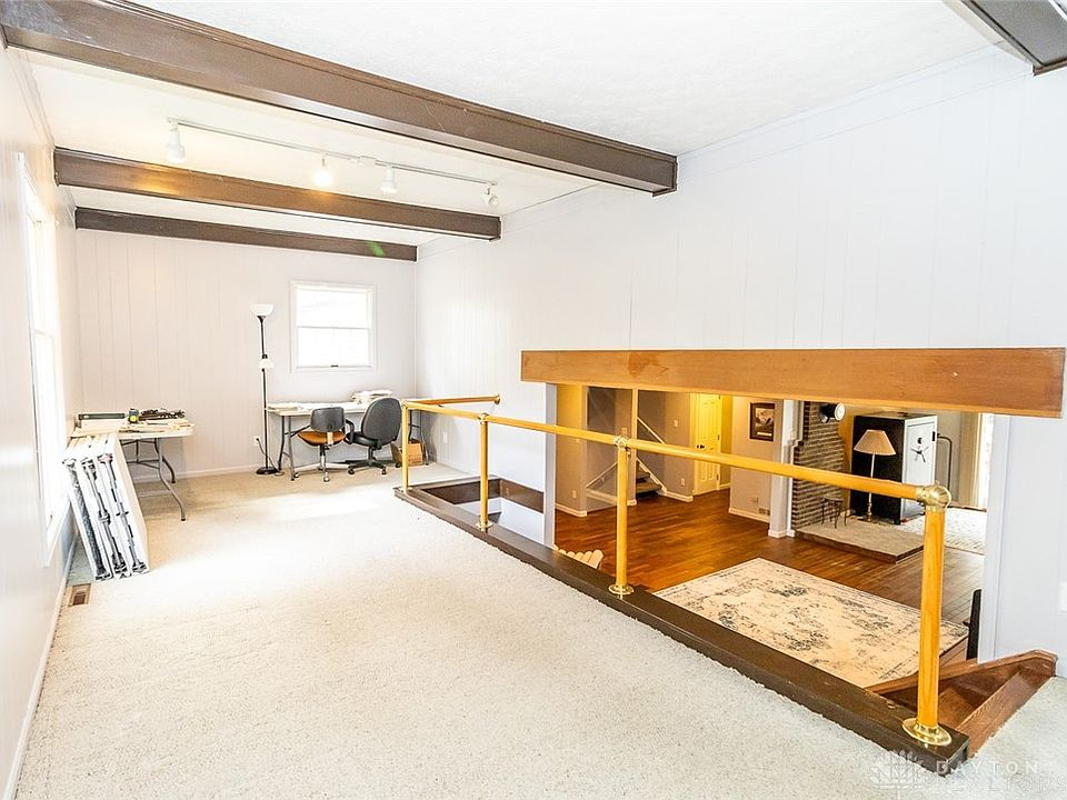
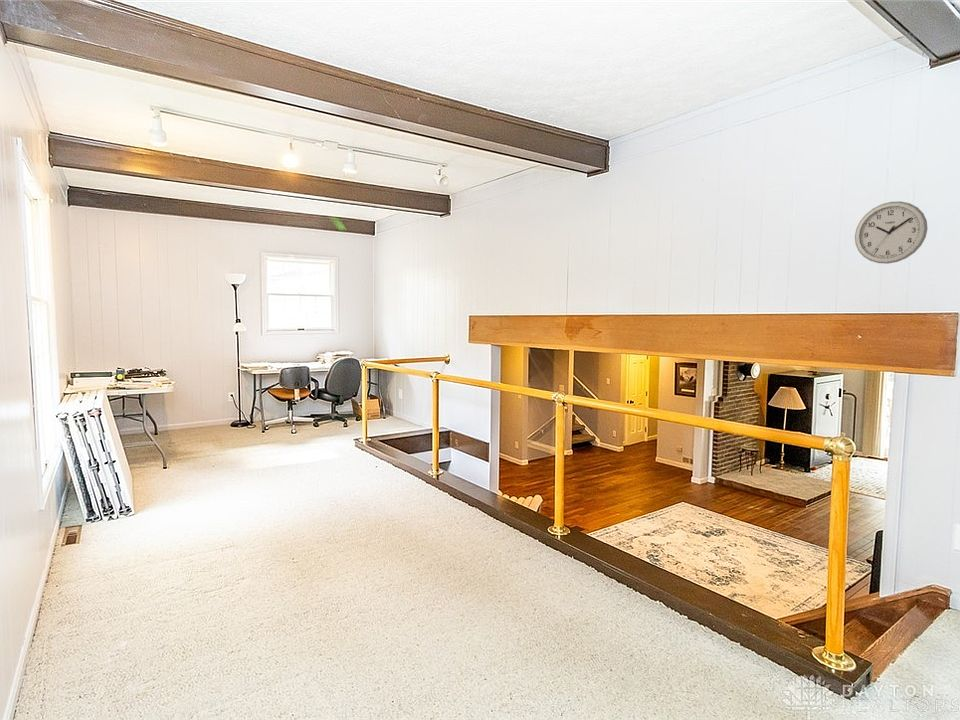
+ wall clock (889, 232)
